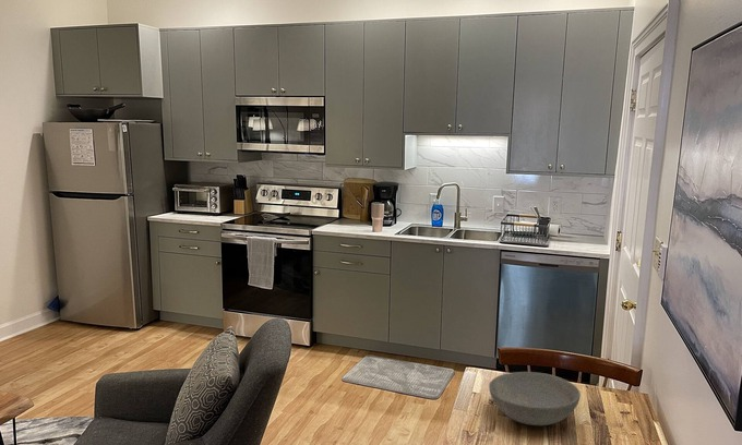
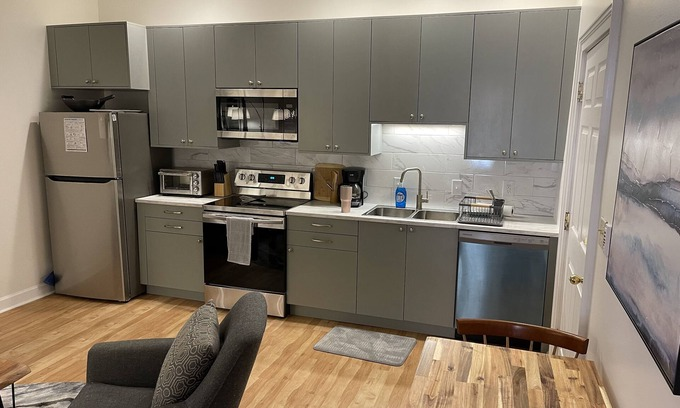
- bowl (532, 401)
